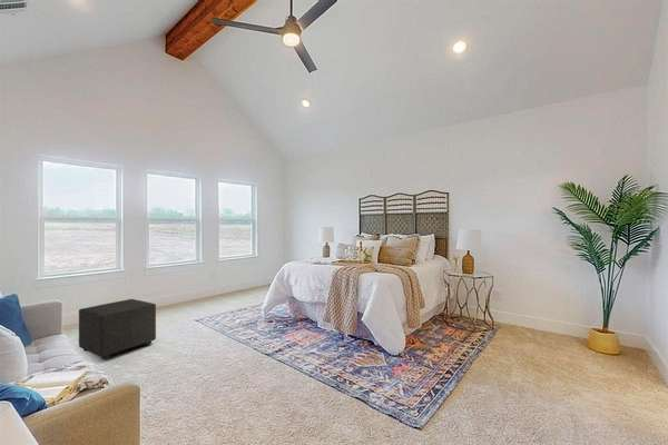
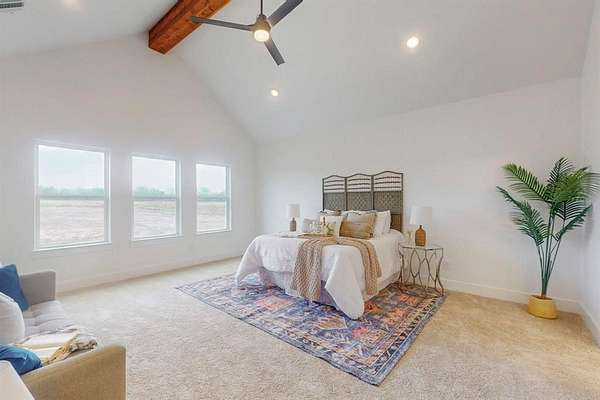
- ottoman (118, 326)
